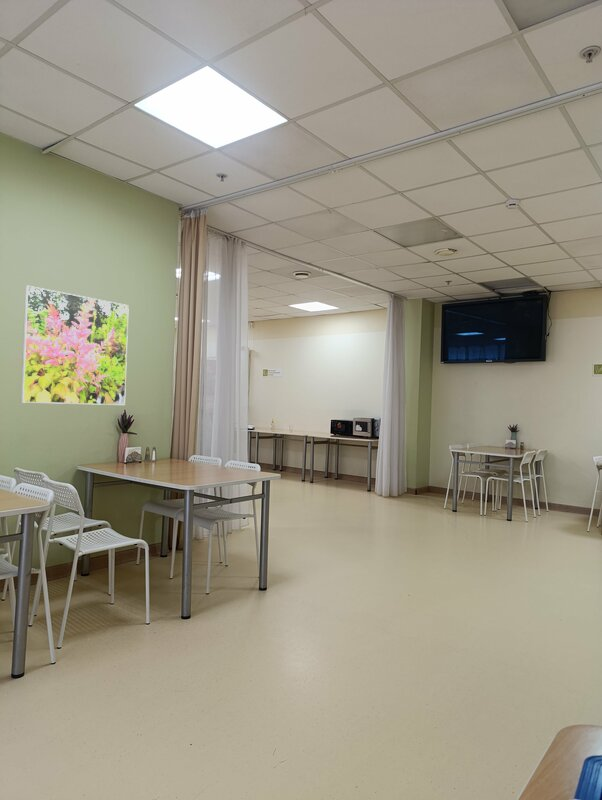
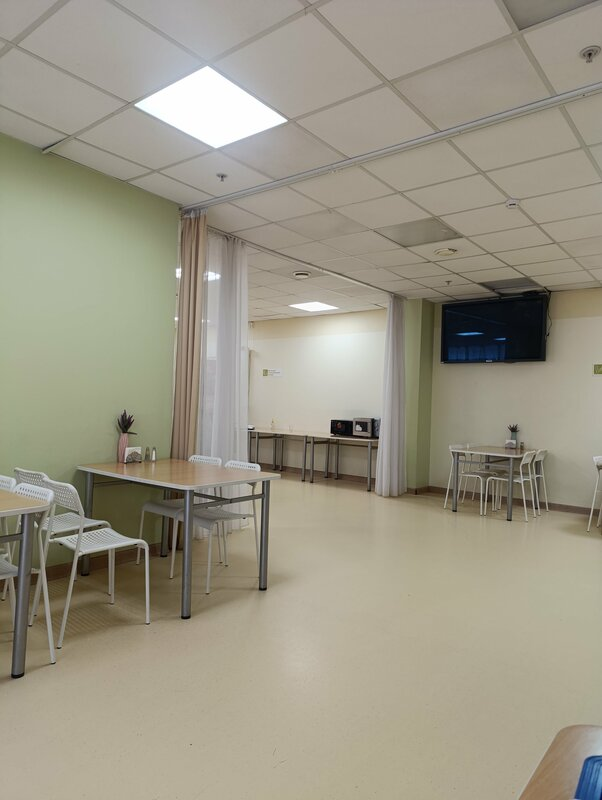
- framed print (78, 350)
